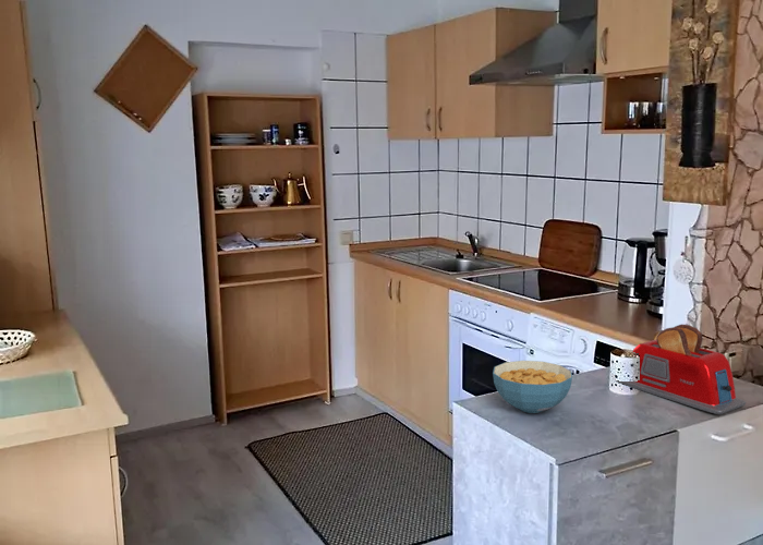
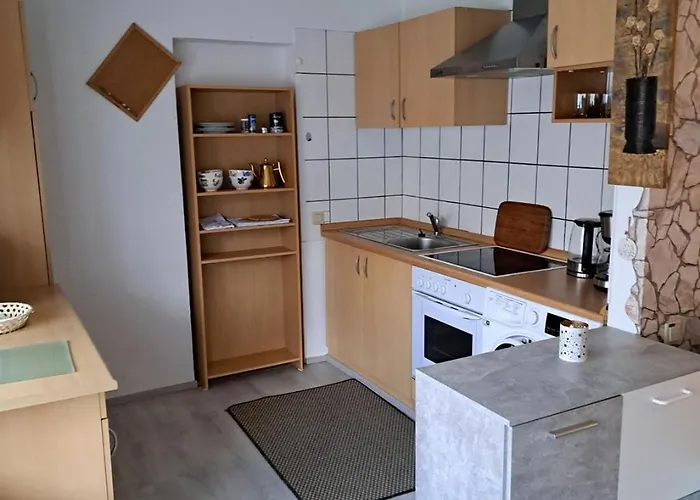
- toaster (679, 360)
- cereal bowl (531, 390)
